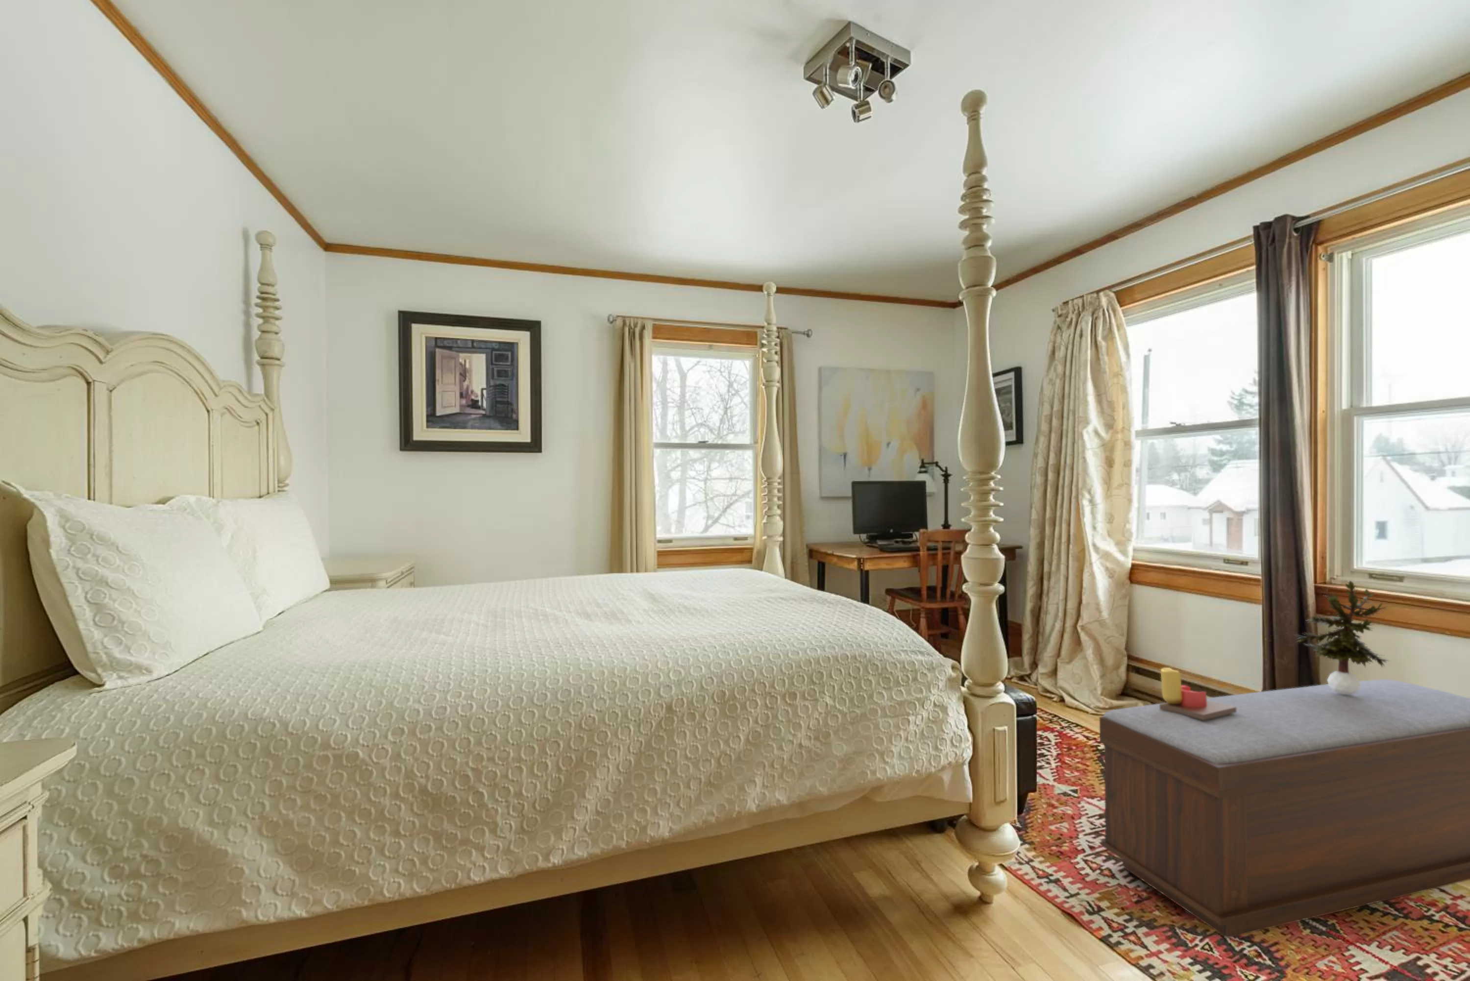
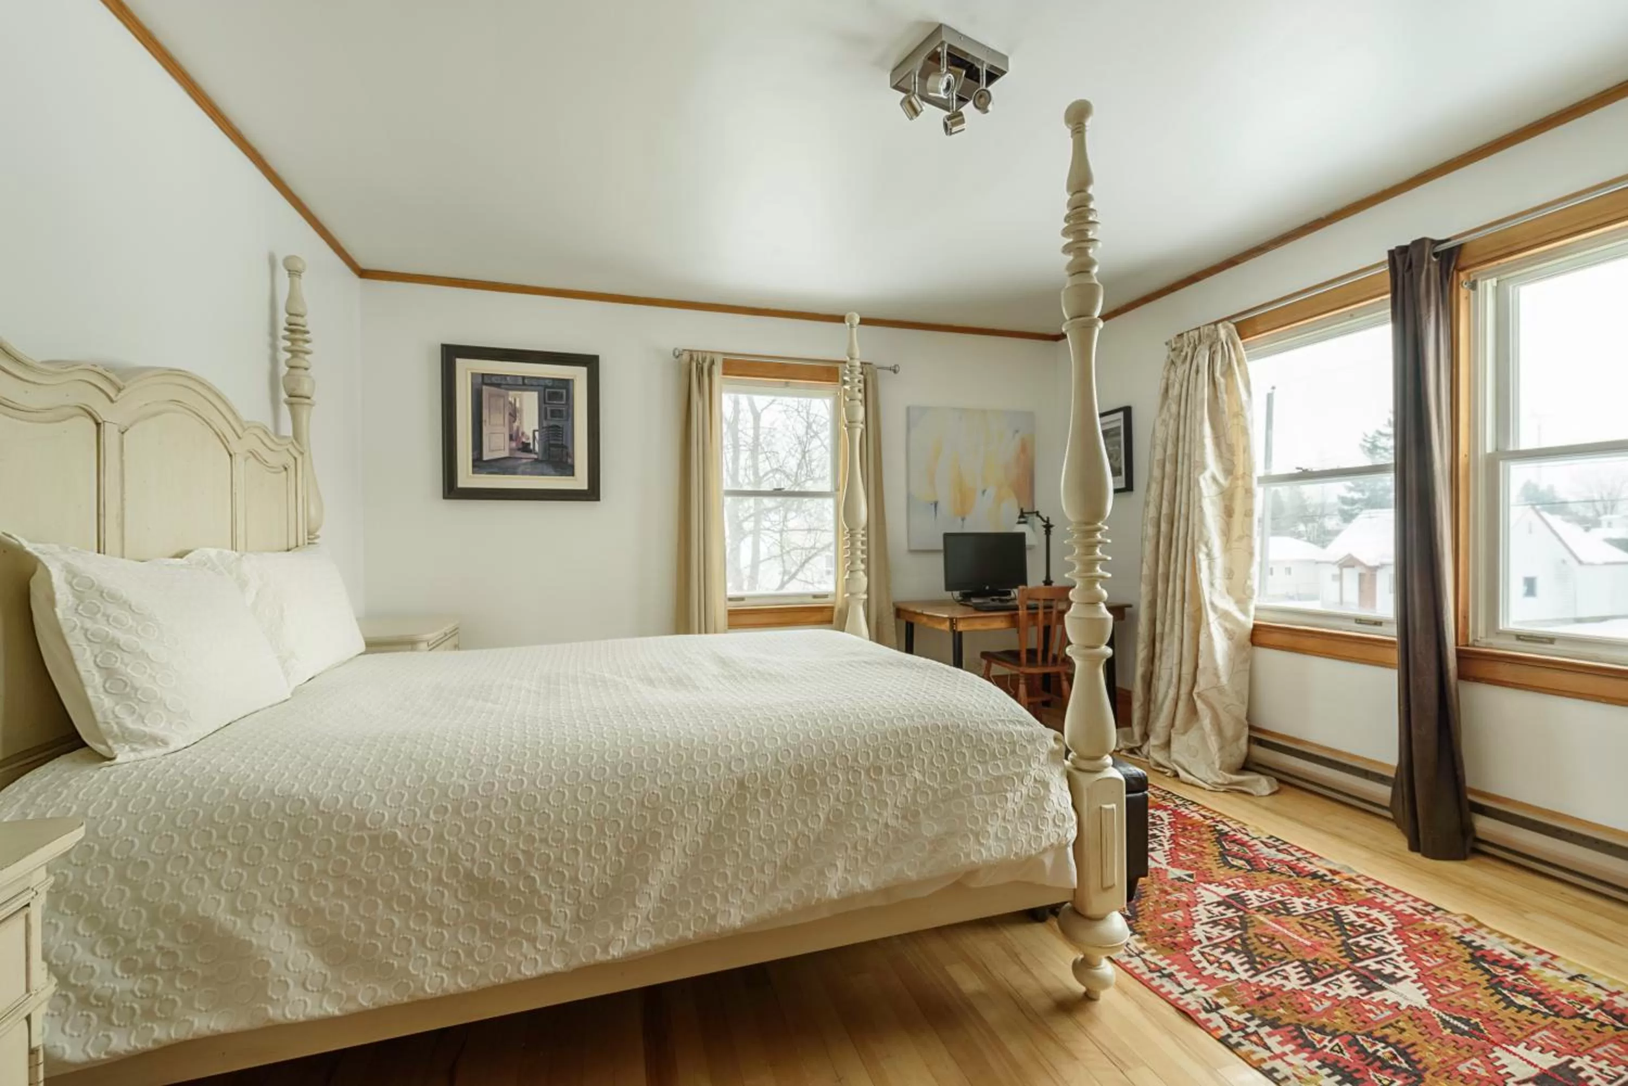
- potted plant (1347, 636)
- bench (1316, 785)
- candle (1194, 691)
